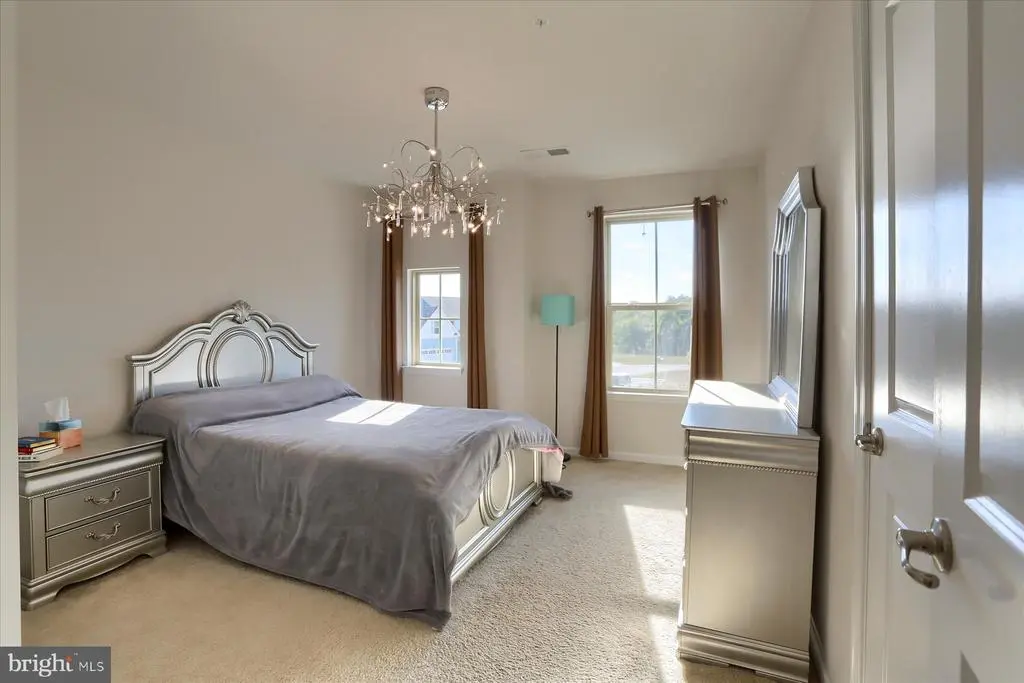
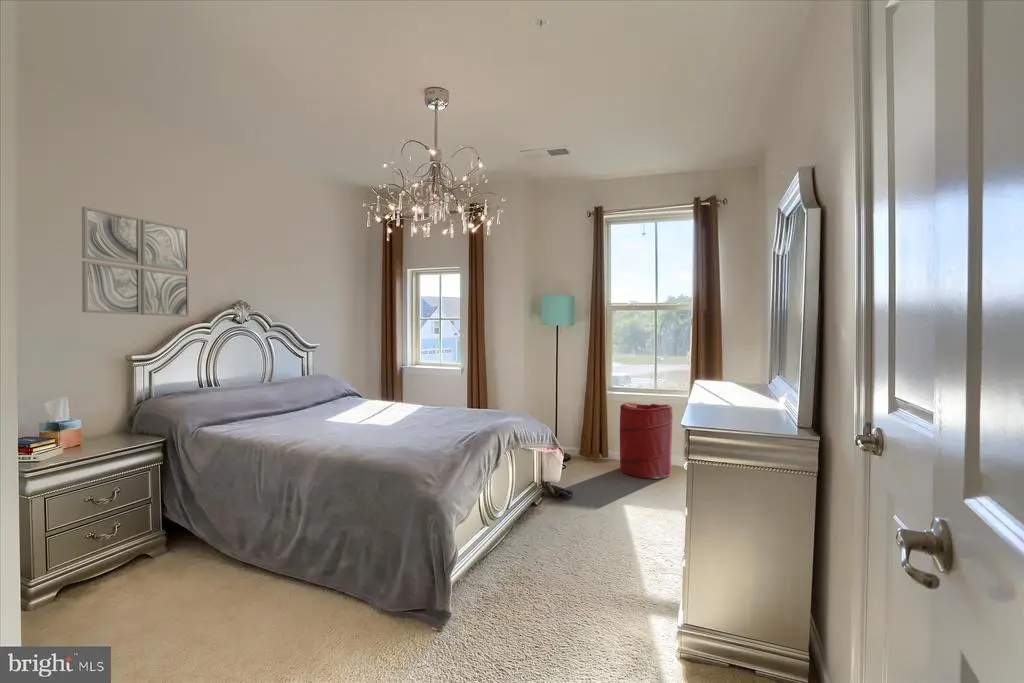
+ wall art (140, 265)
+ laundry hamper (645, 437)
